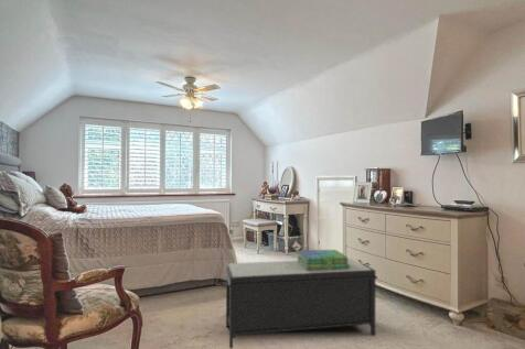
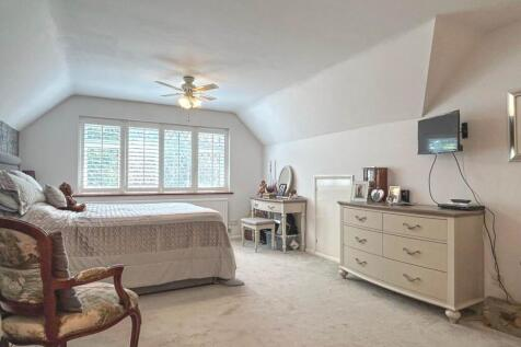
- stack of books (322, 259)
- bench (298, 297)
